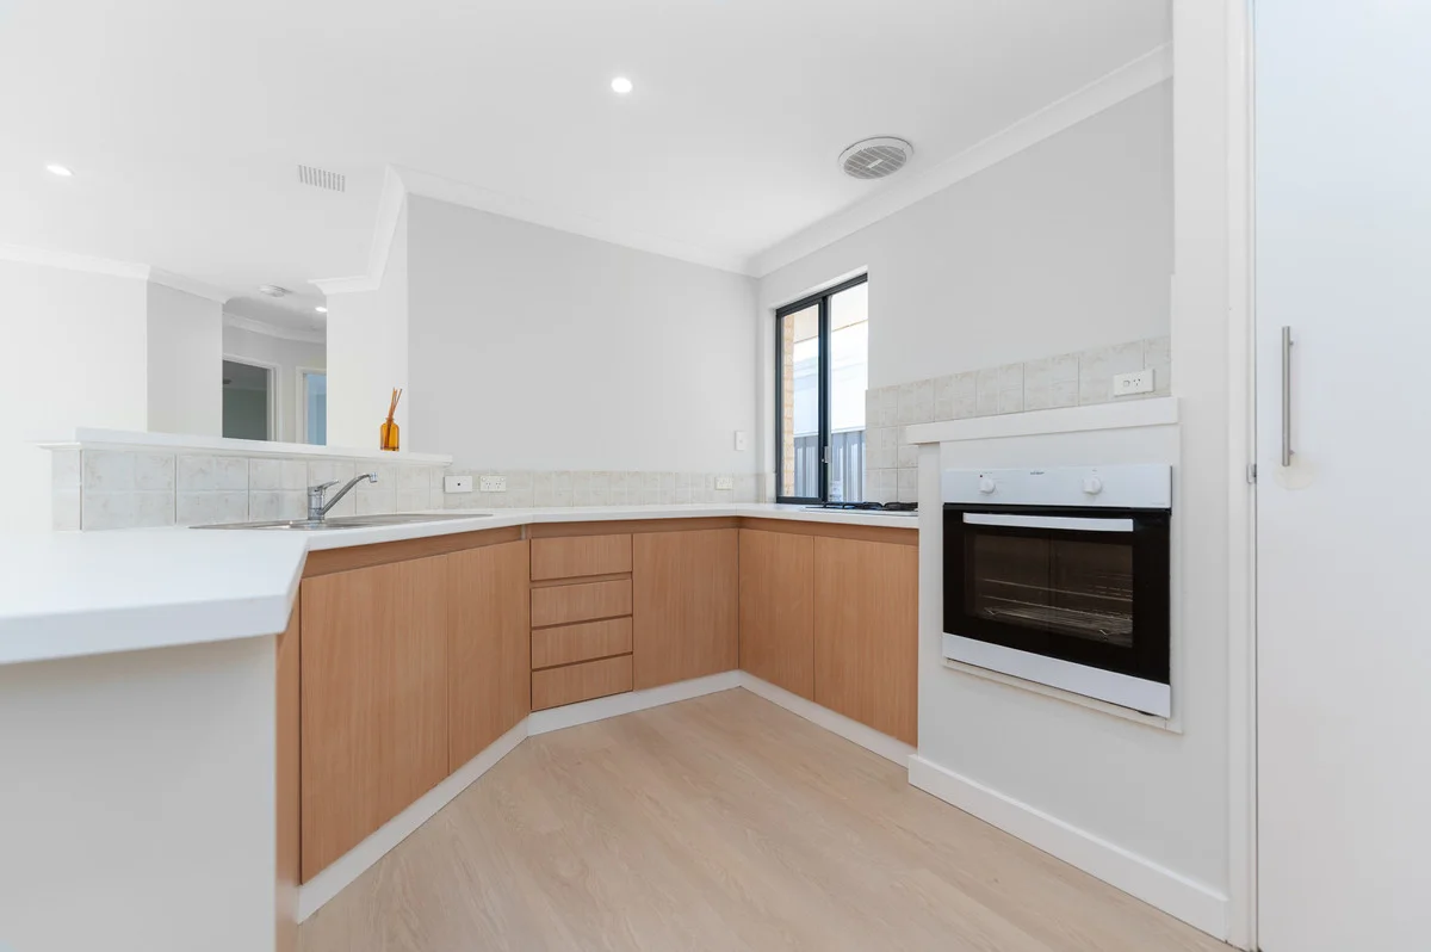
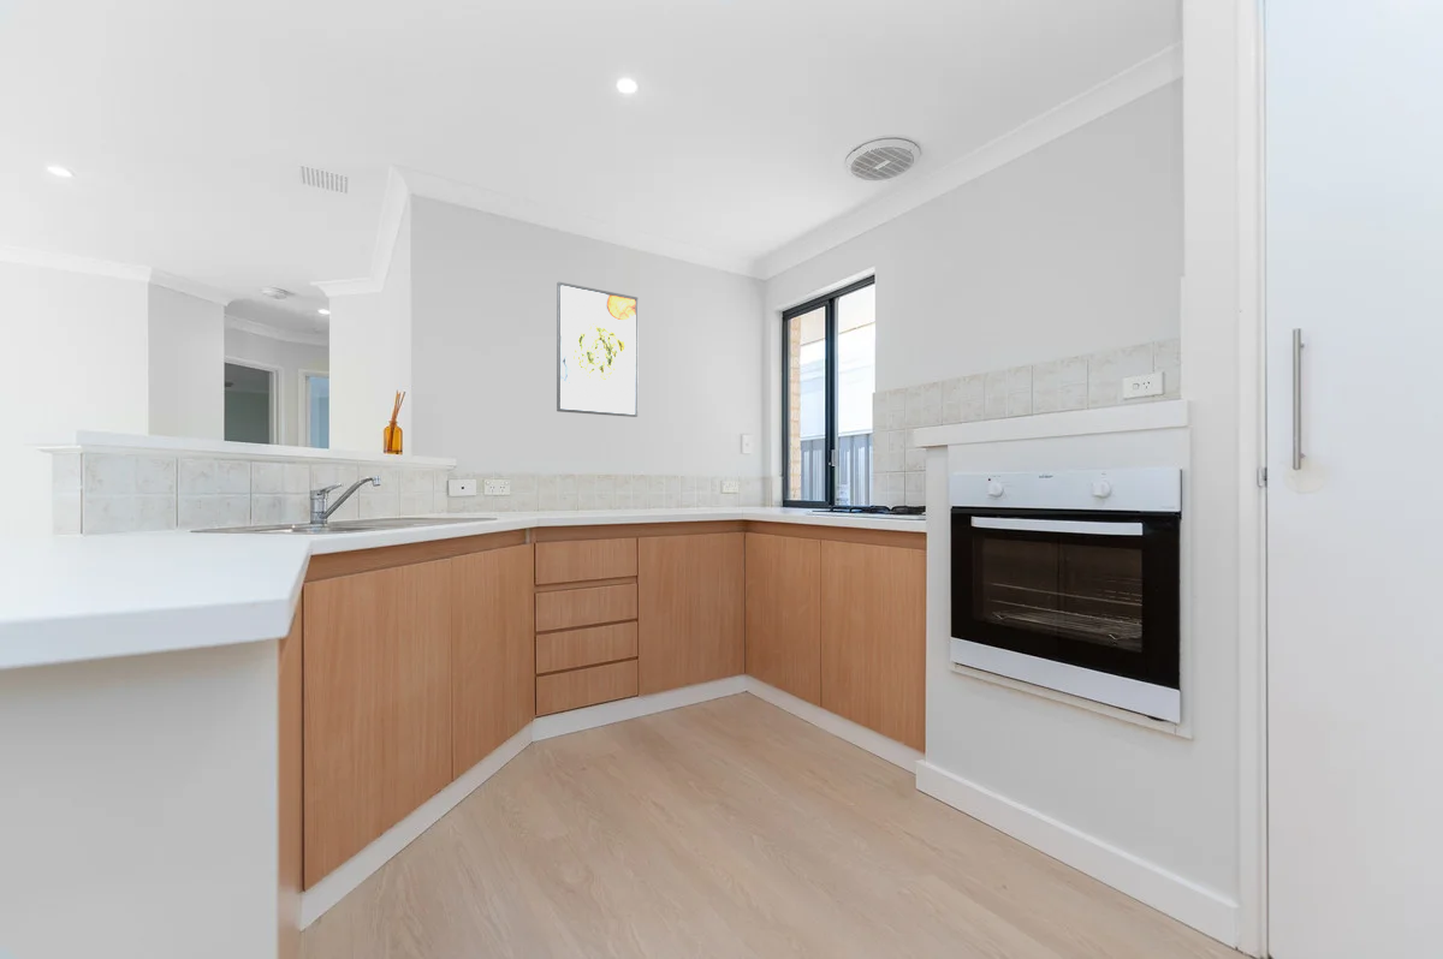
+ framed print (599, 352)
